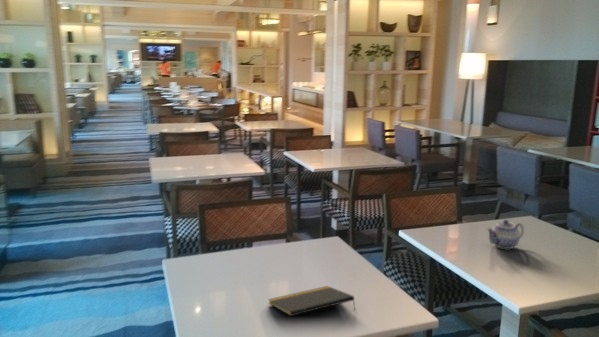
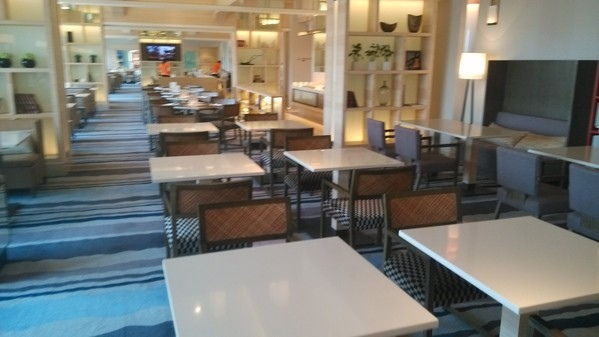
- teapot (504, 233)
- notepad (310, 299)
